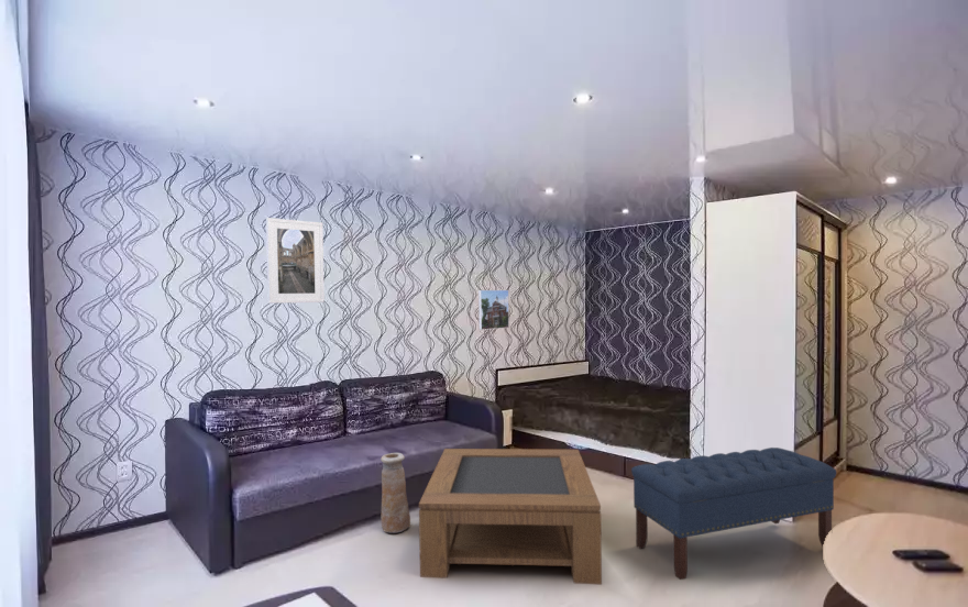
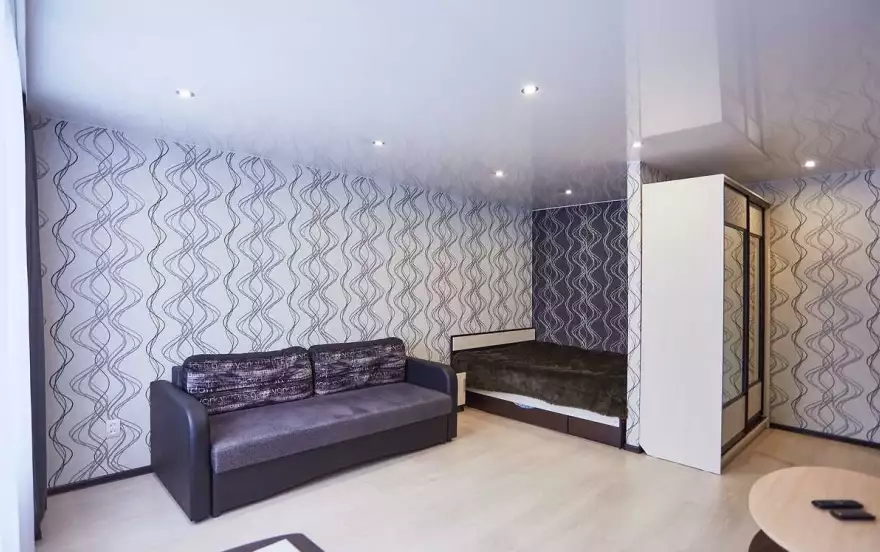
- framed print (494, 309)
- bench (733, 505)
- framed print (296, 261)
- vase (395, 492)
- coffee table (510, 506)
